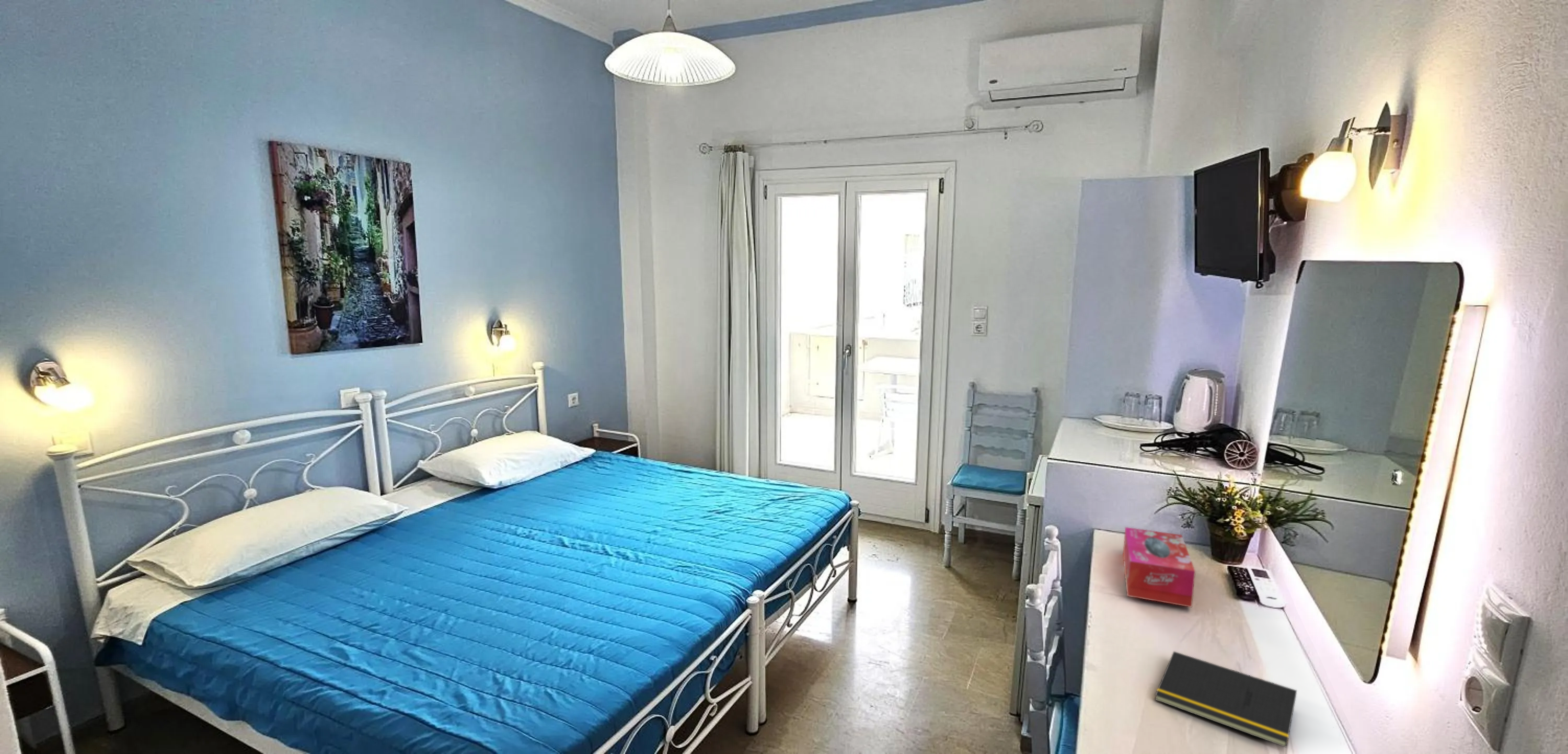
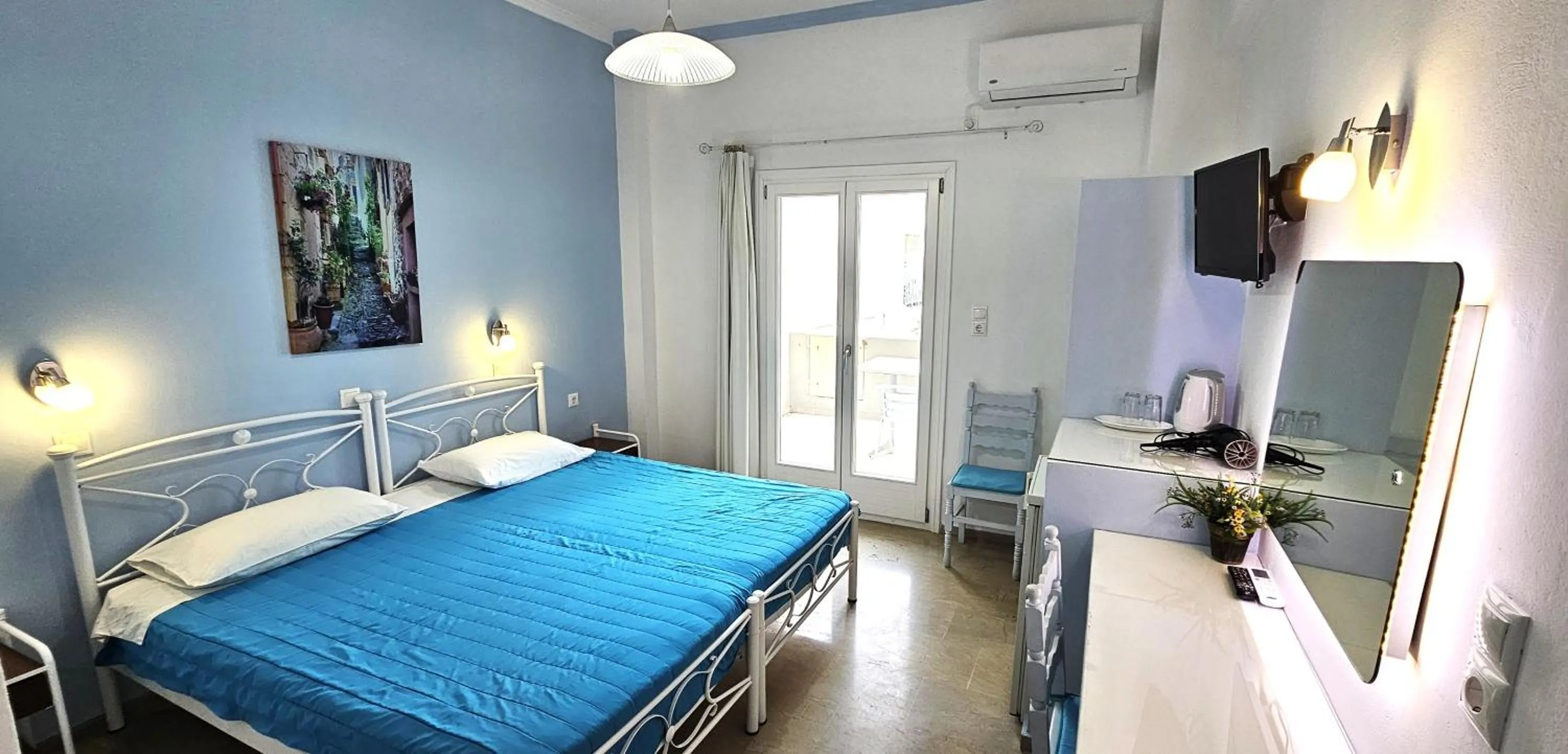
- notepad (1225, 695)
- tissue box (1156, 564)
